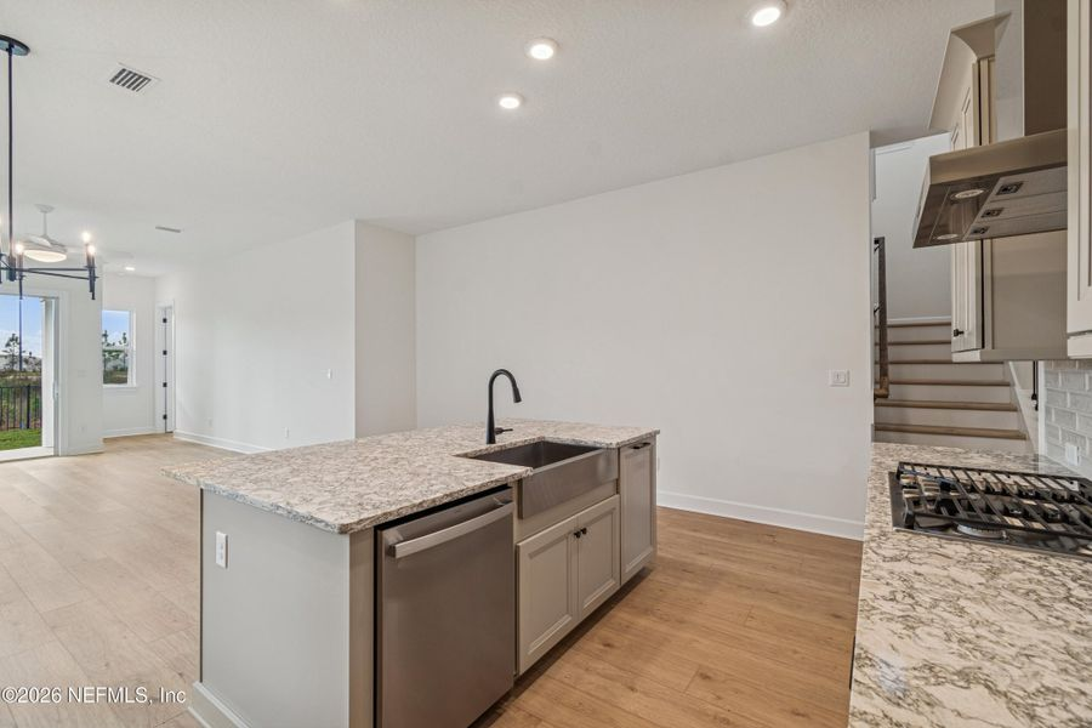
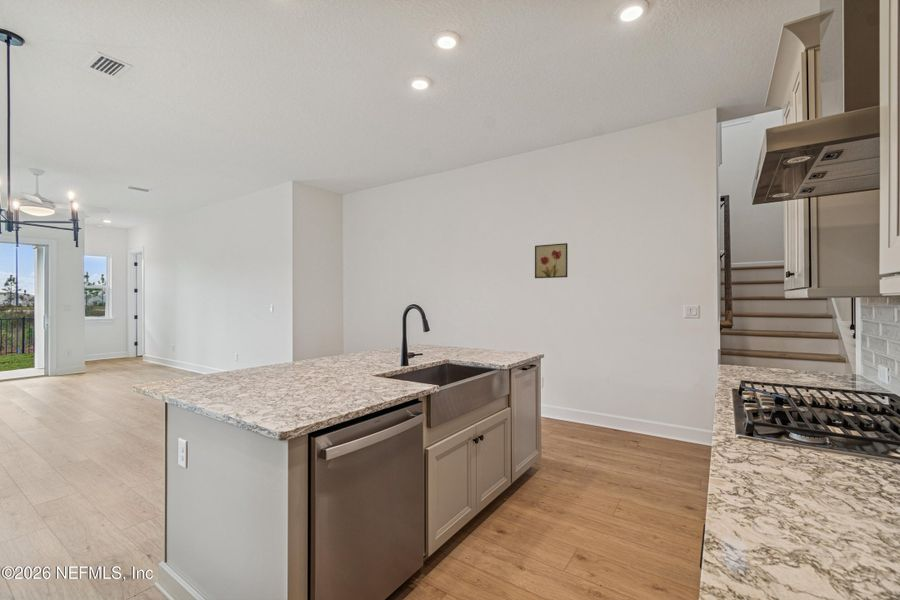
+ wall art (551, 261)
